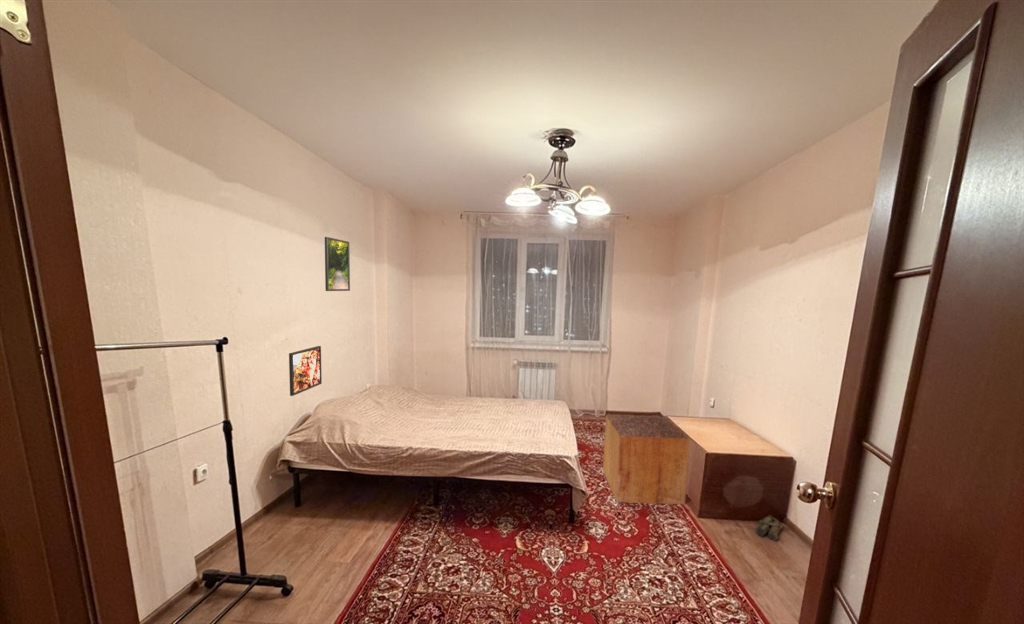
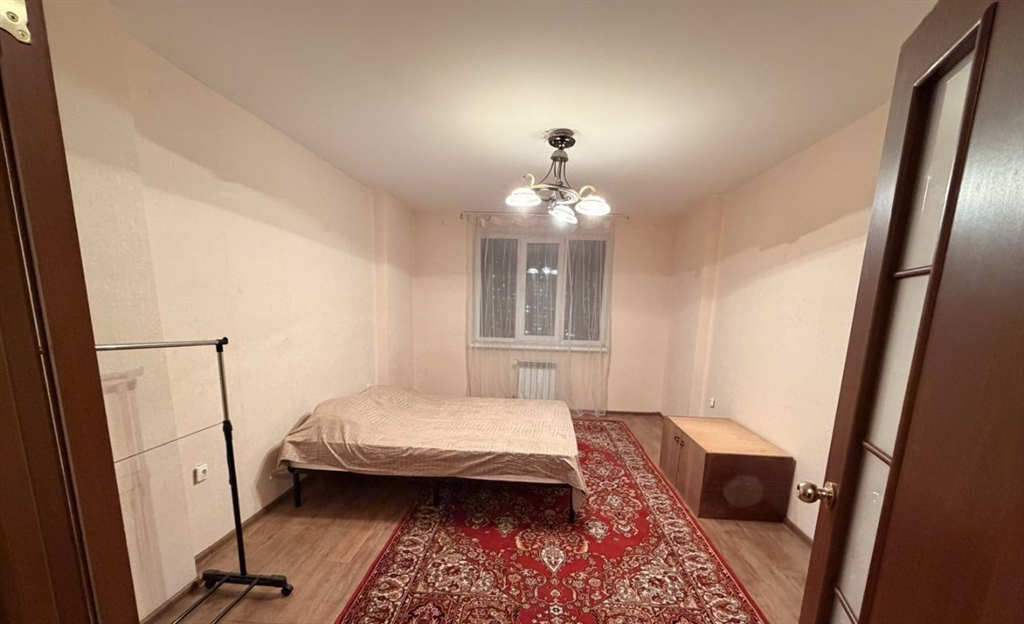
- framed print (338, 265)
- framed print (306, 369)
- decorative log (772, 526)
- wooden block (642, 456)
